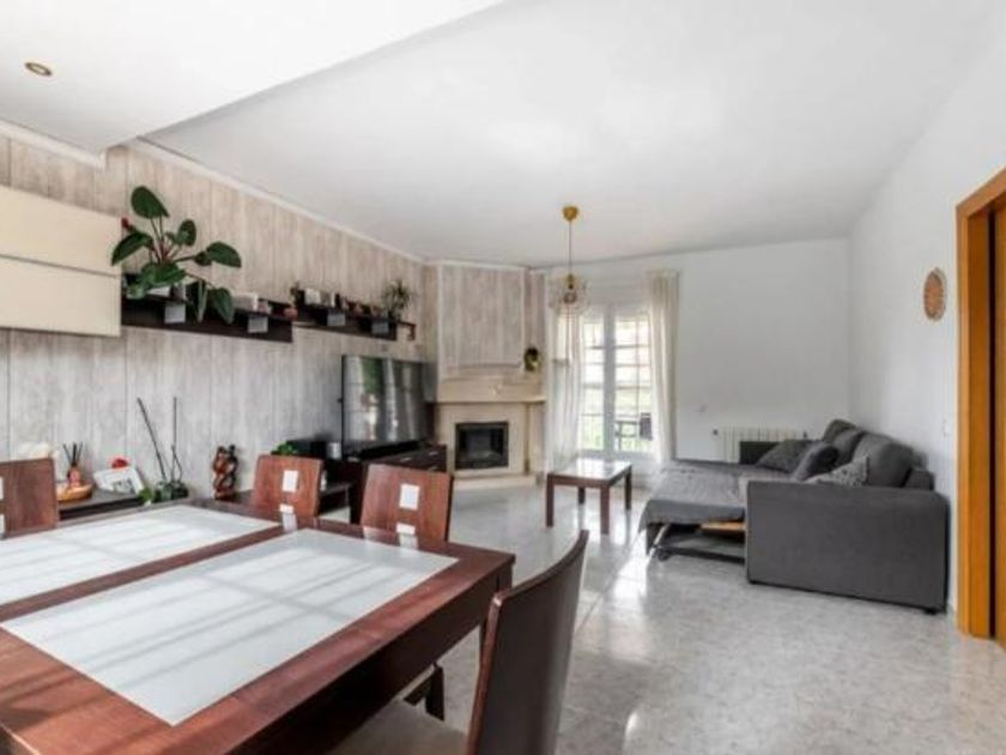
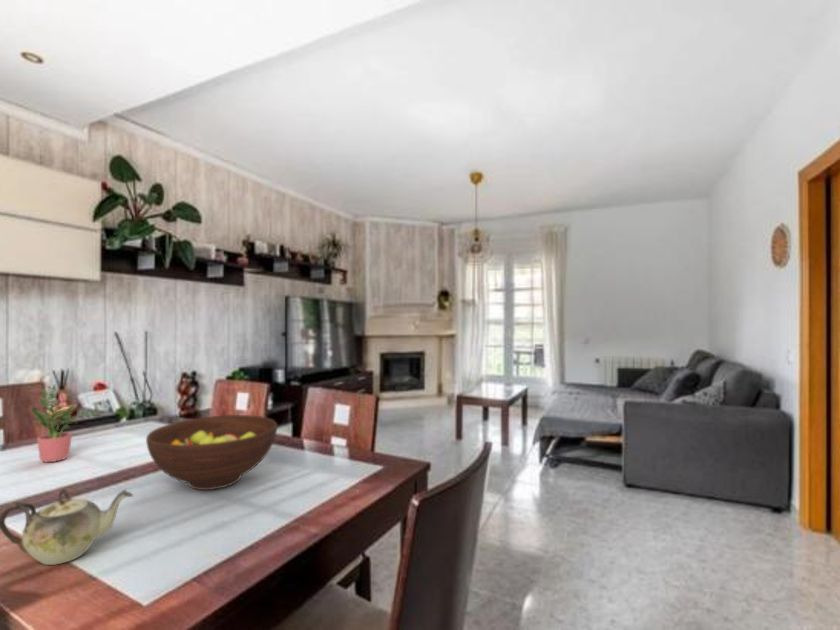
+ fruit bowl (215, 455)
+ potted plant (67, 422)
+ teapot (70, 520)
